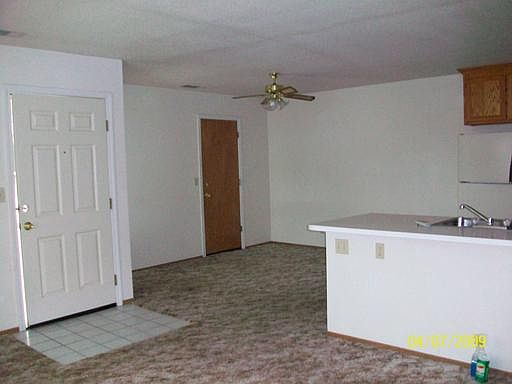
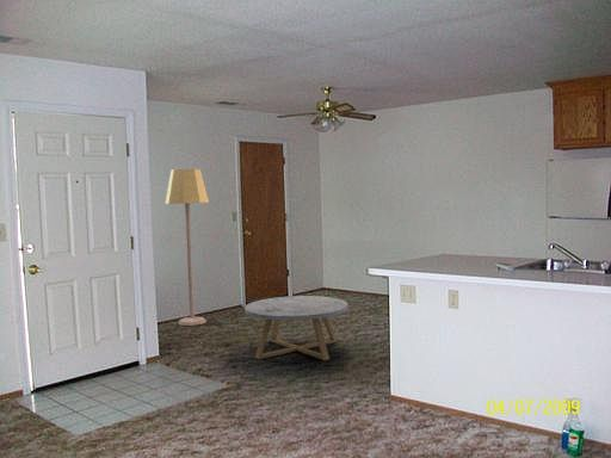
+ lamp (189, 247)
+ coffee table (296, 318)
